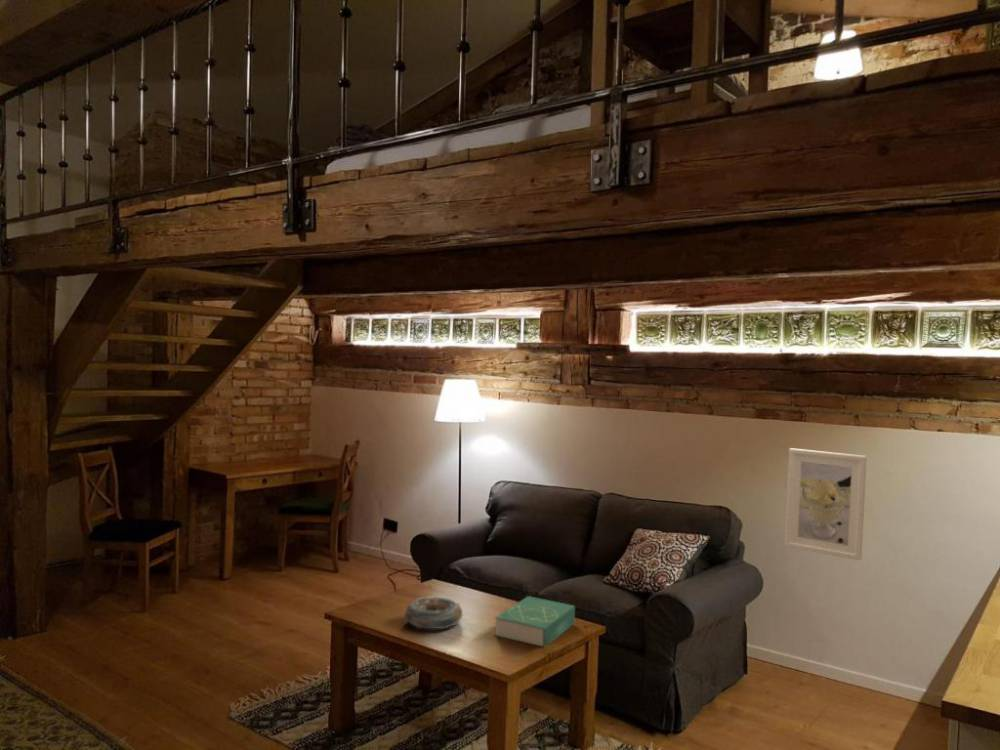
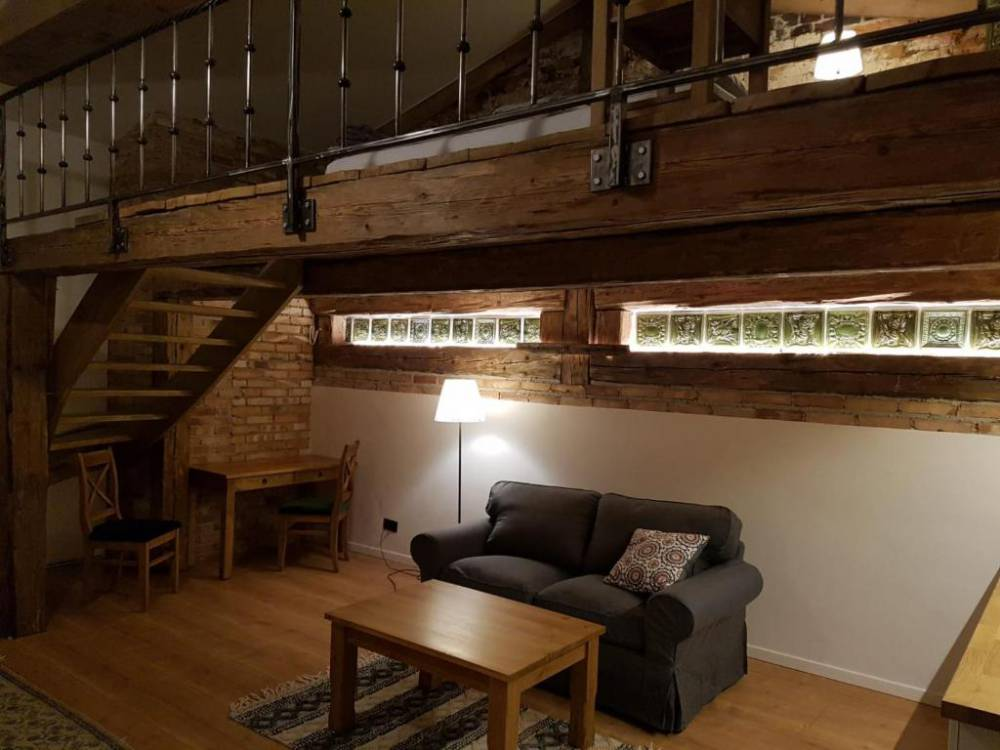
- book (535, 620)
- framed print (824, 502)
- decorative bowl (433, 612)
